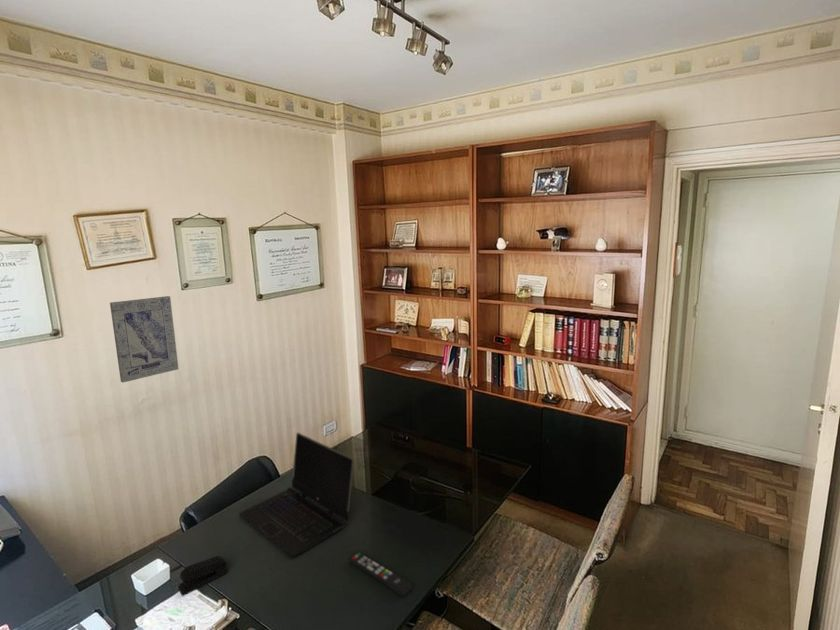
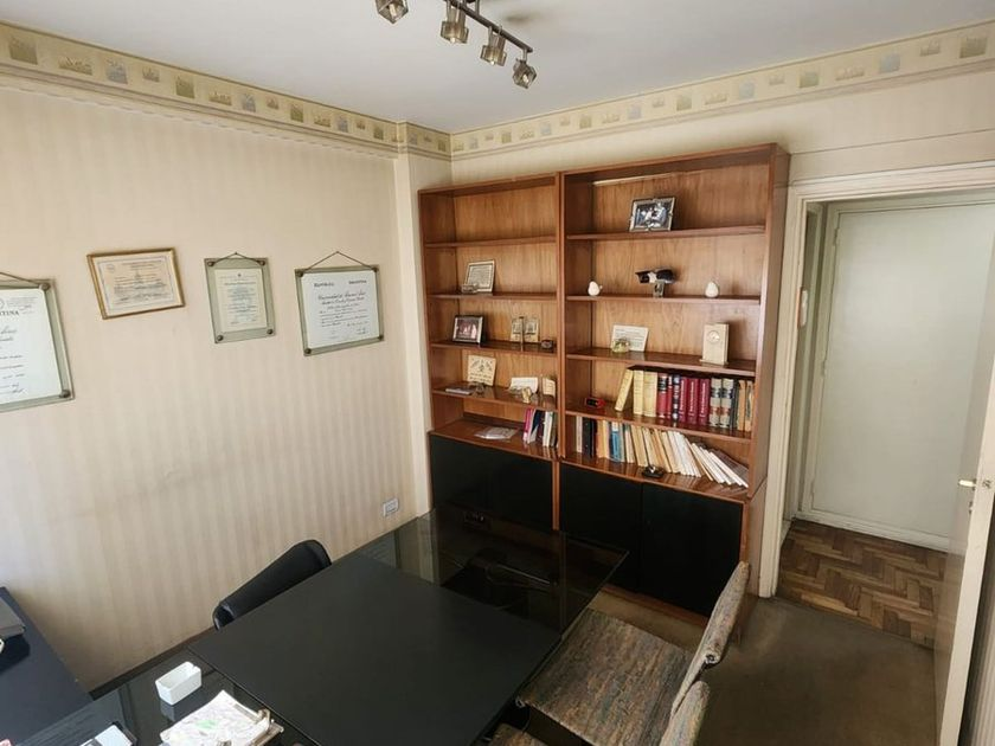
- remote control (379, 572)
- laptop computer (295, 488)
- wall art (146, 337)
- stapler (203, 571)
